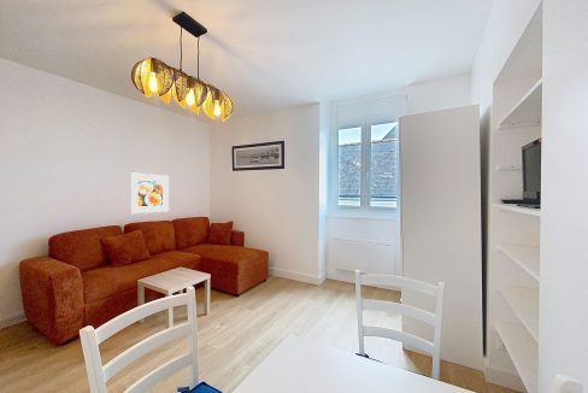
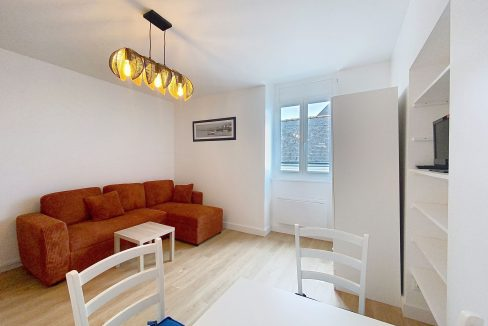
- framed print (151, 193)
